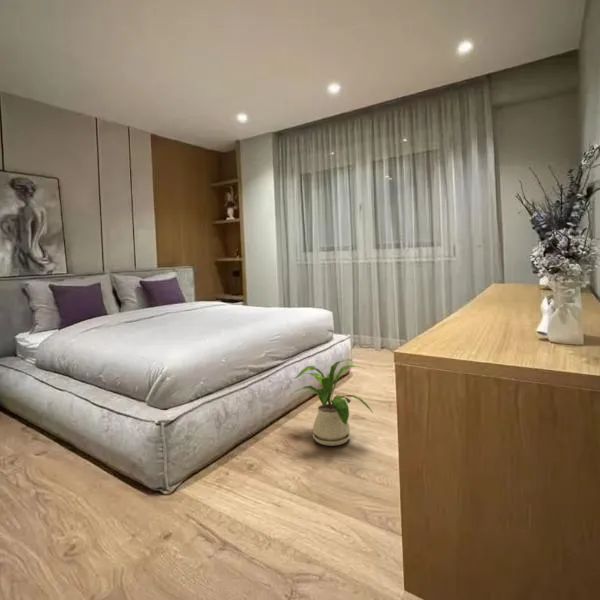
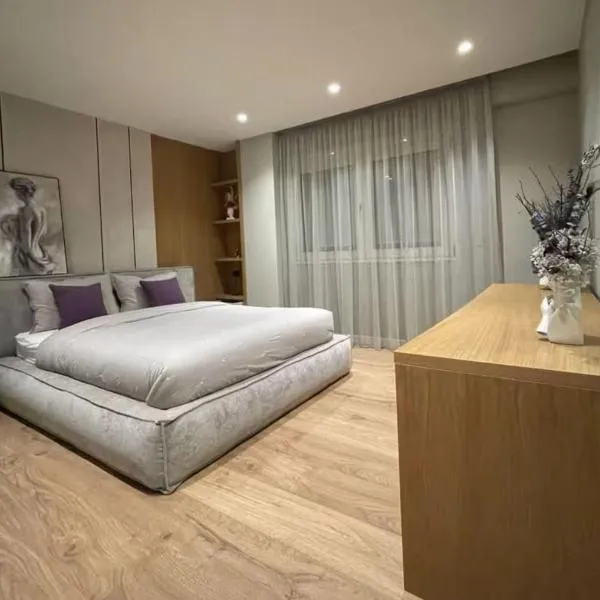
- house plant (329, 394)
